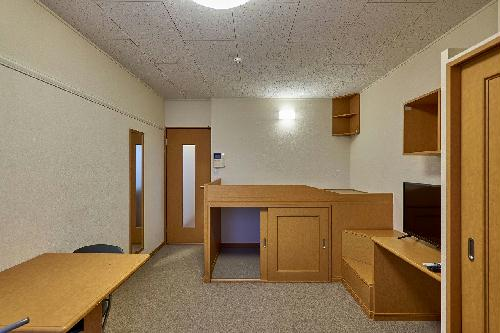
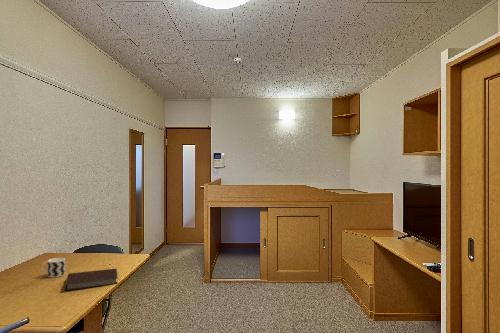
+ cup (53, 267)
+ notebook (92, 278)
